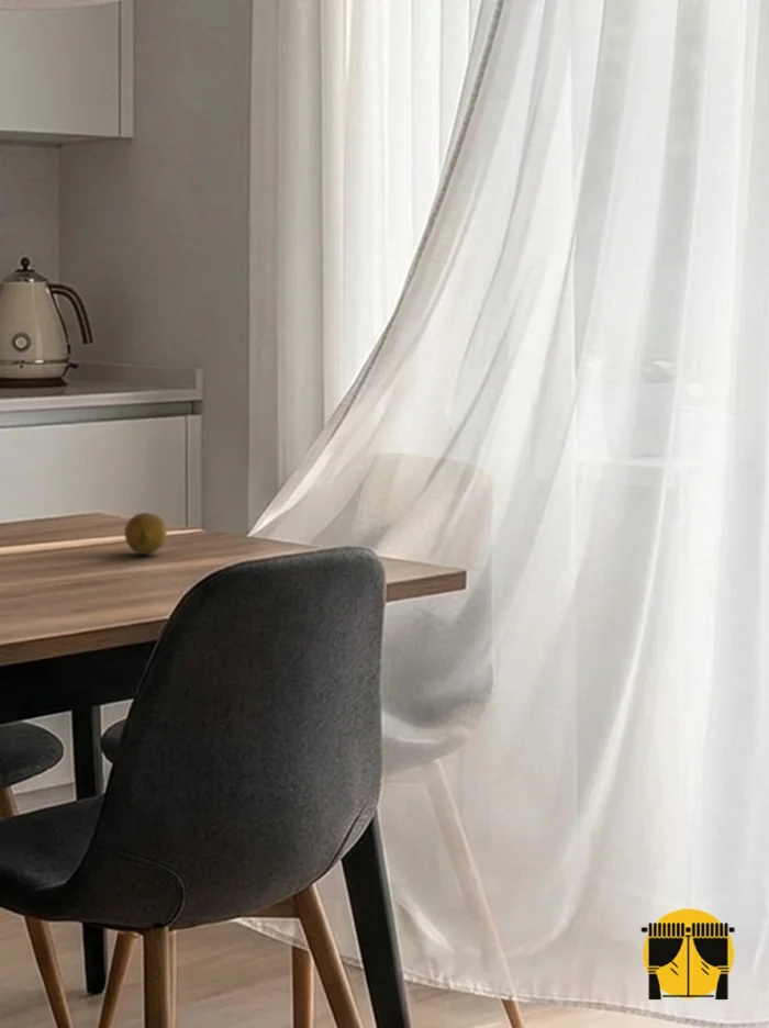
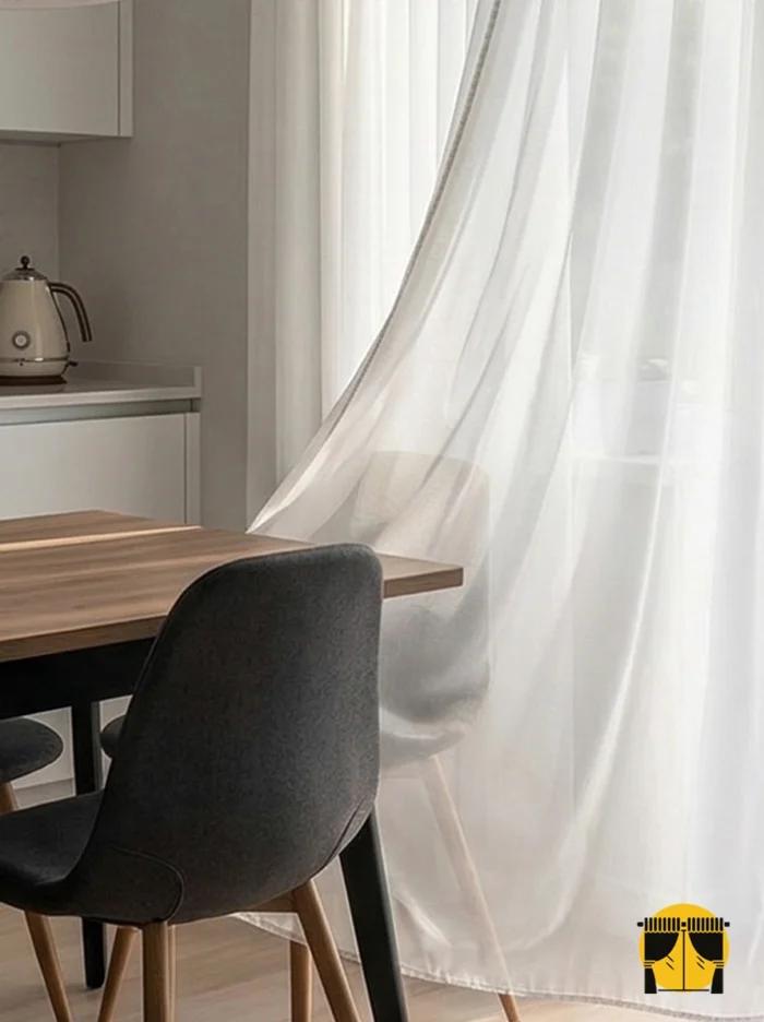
- fruit (145, 533)
